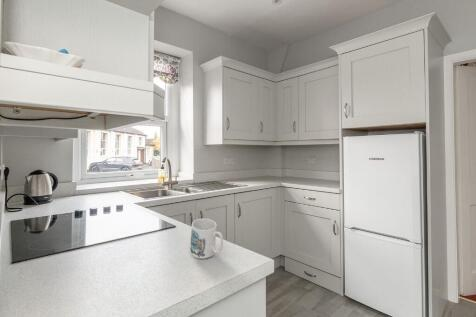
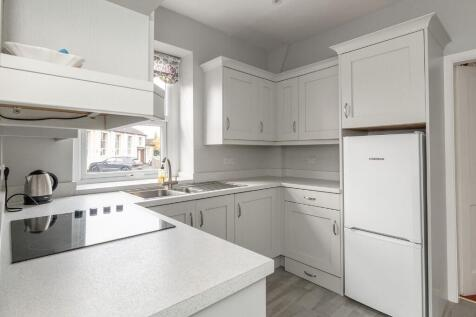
- mug (207, 237)
